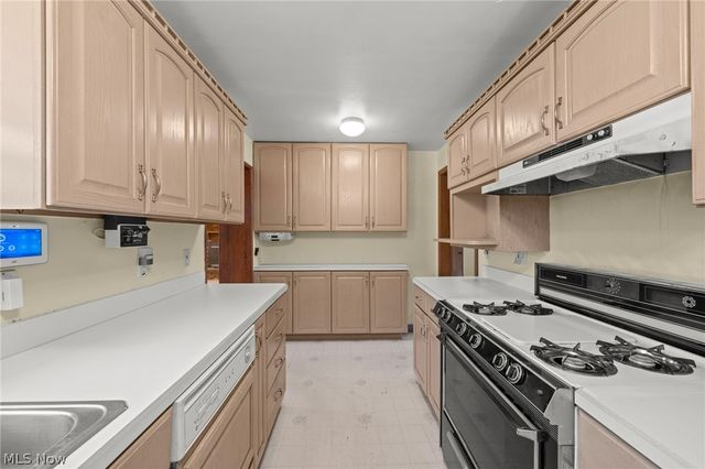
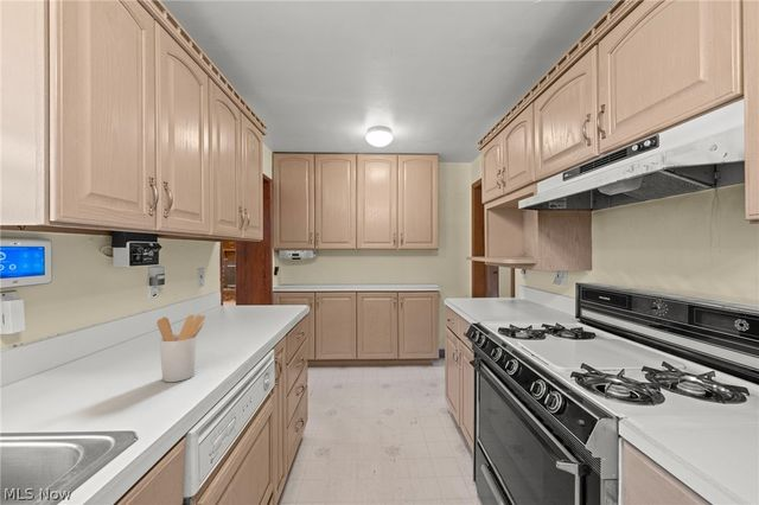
+ utensil holder (184, 344)
